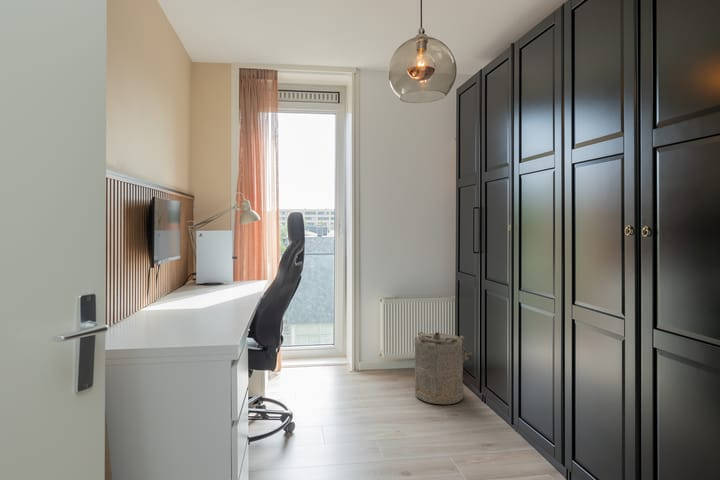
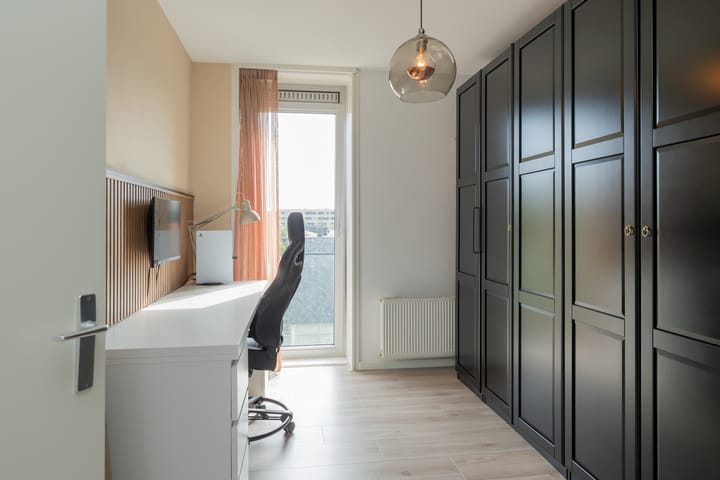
- laundry hamper (437, 363)
